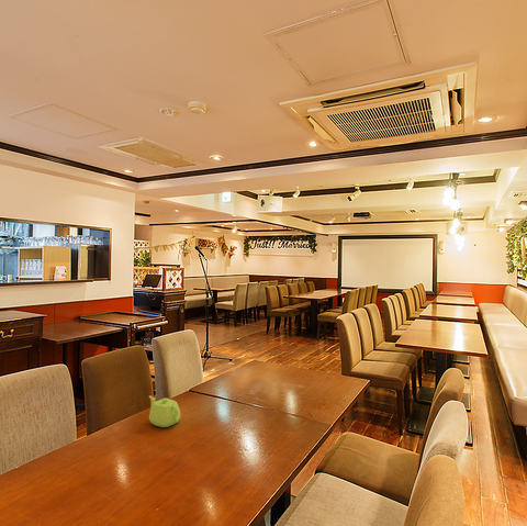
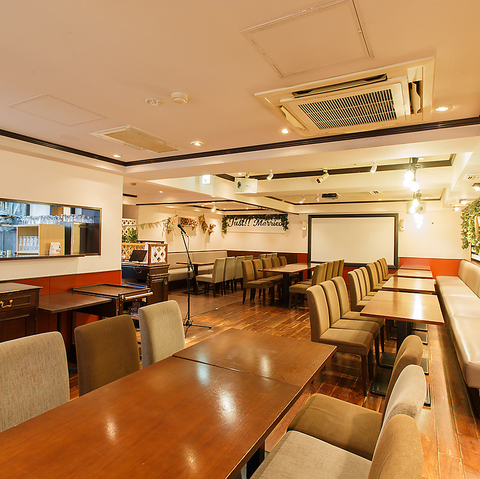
- teapot (162, 410)
